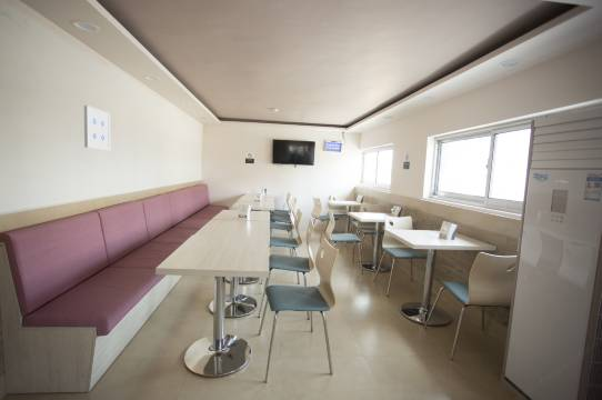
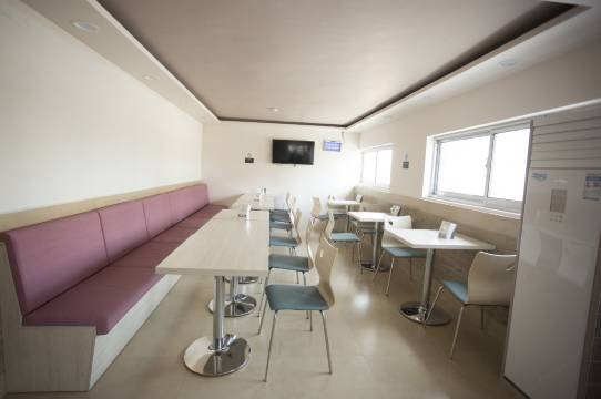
- wall art (98, 129)
